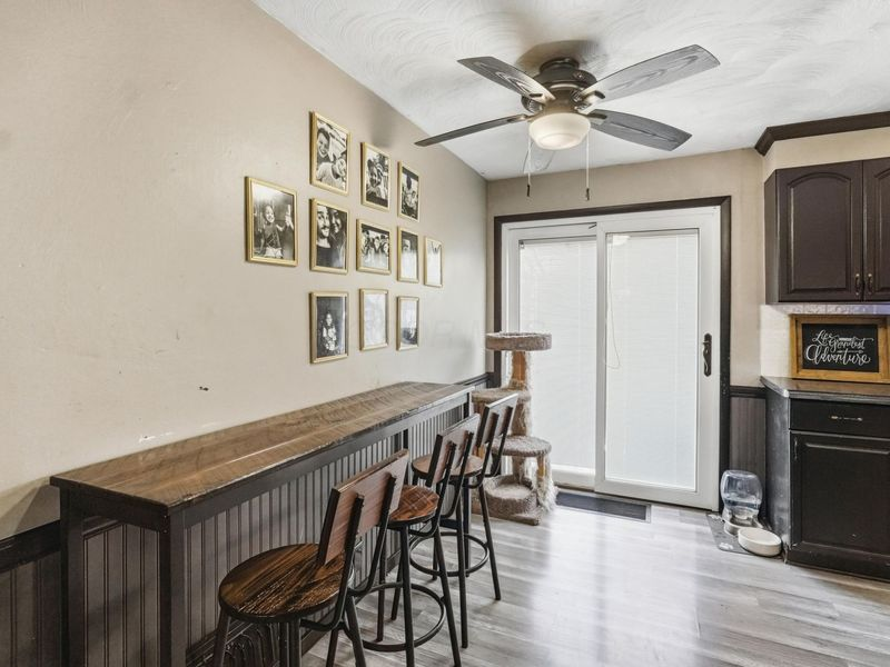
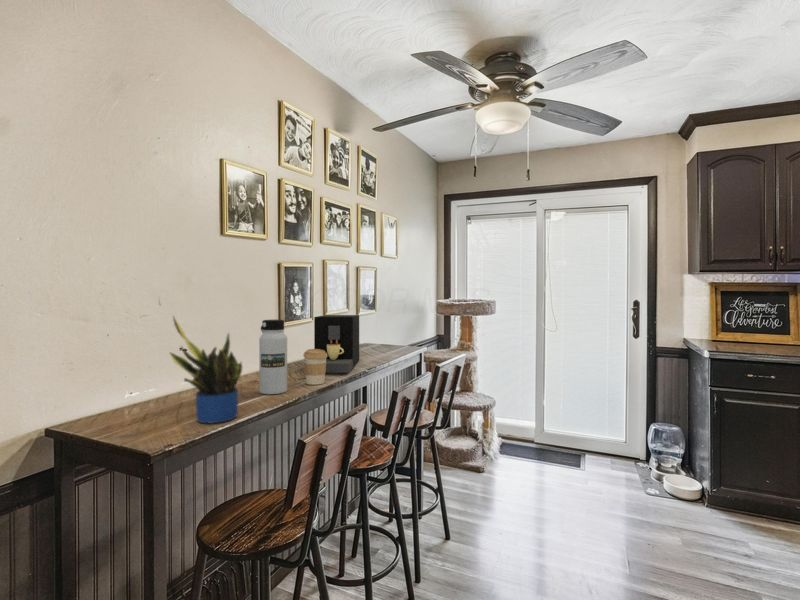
+ coffee cup (315, 366)
+ potted plant (203, 368)
+ water bottle (273, 355)
+ coffee maker (335, 341)
